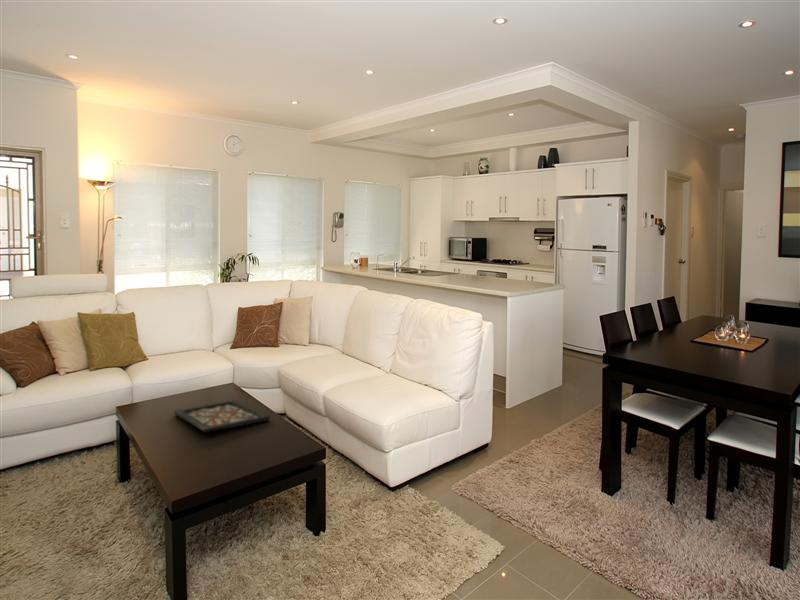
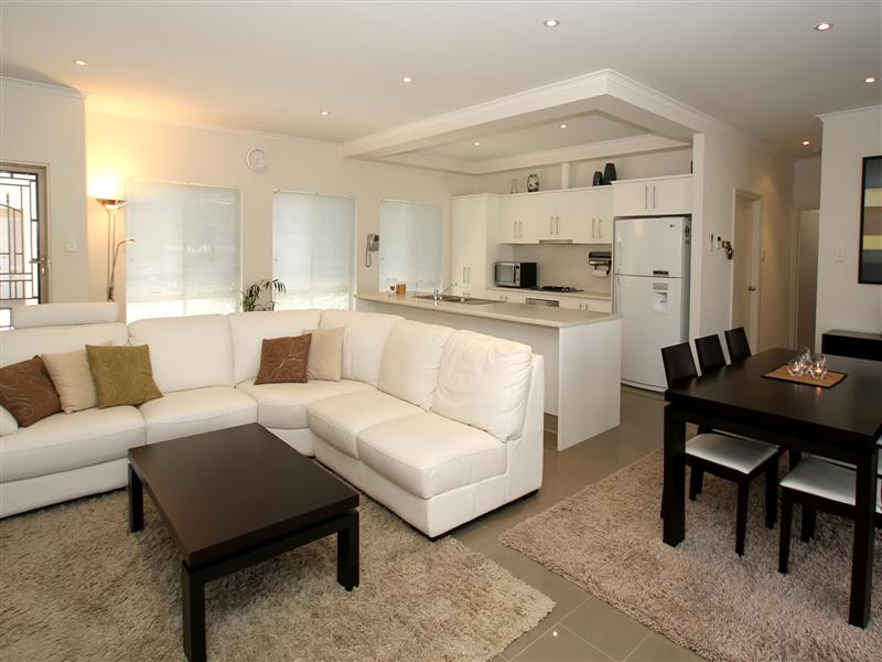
- decorative tray (221, 415)
